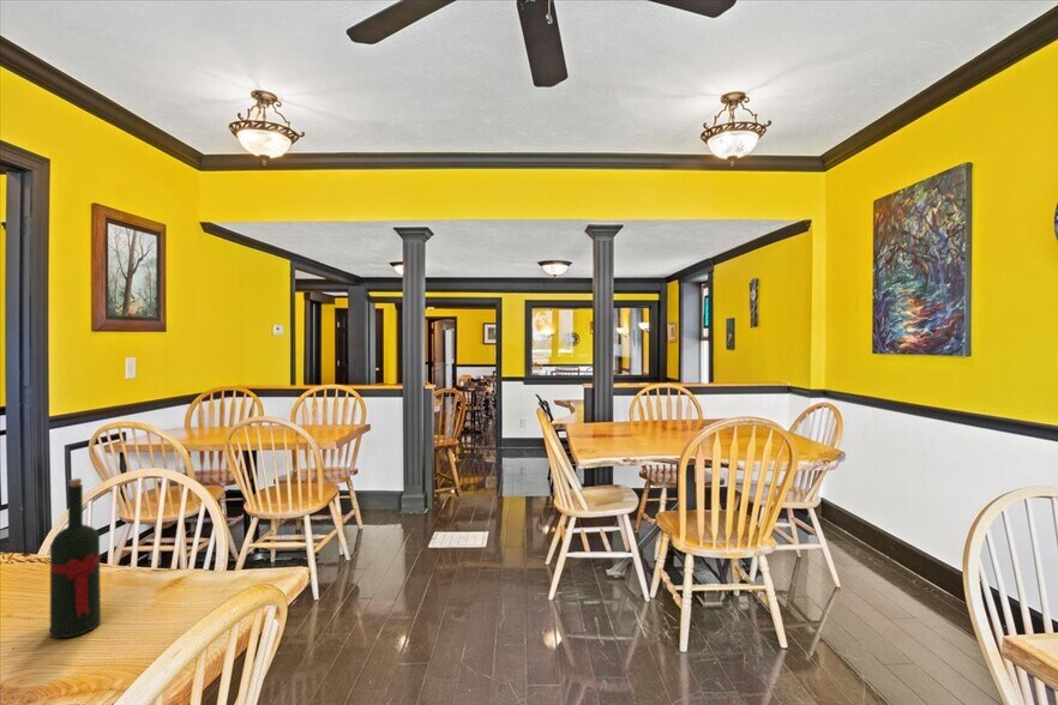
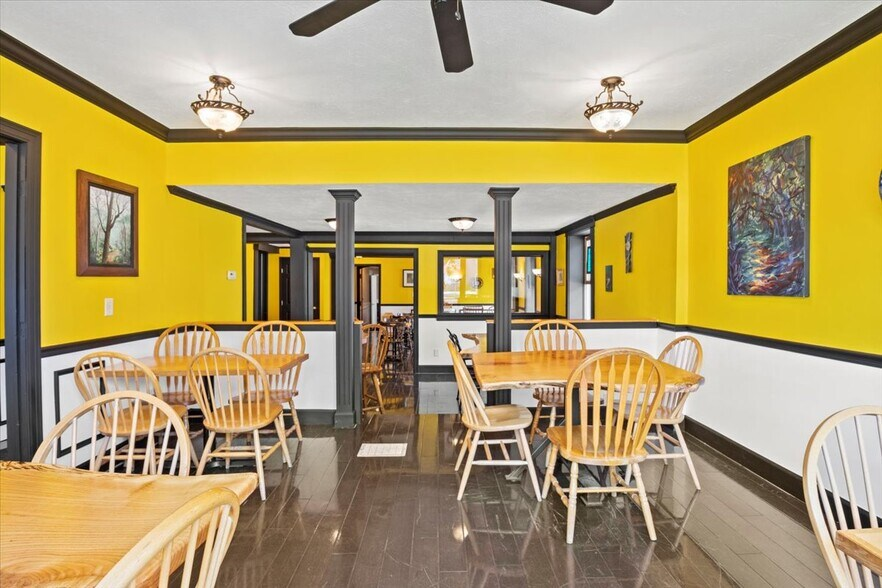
- wine bottle (77, 555)
